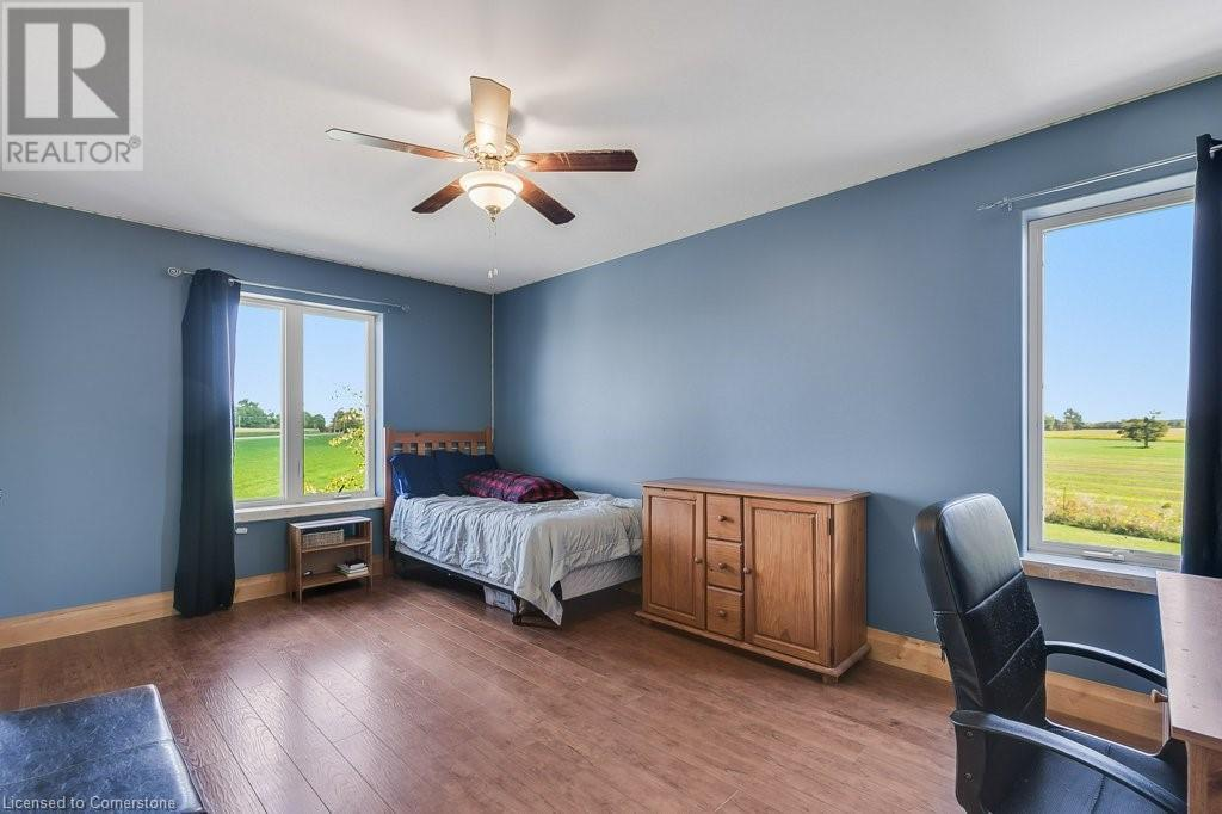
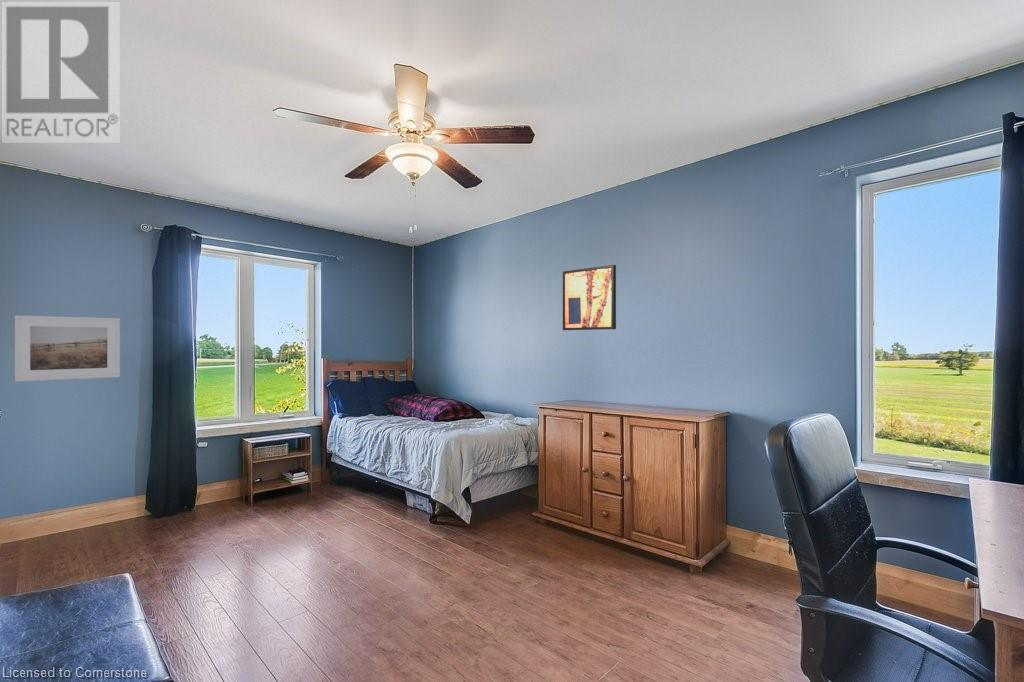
+ wall art (588, 299)
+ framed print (70, 347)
